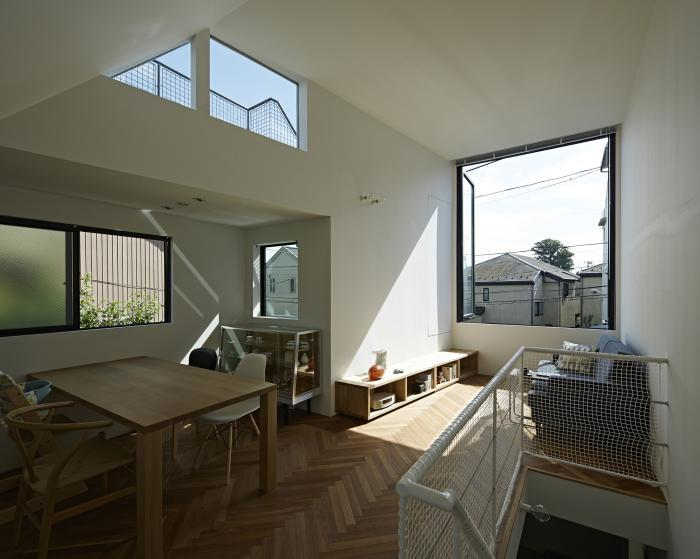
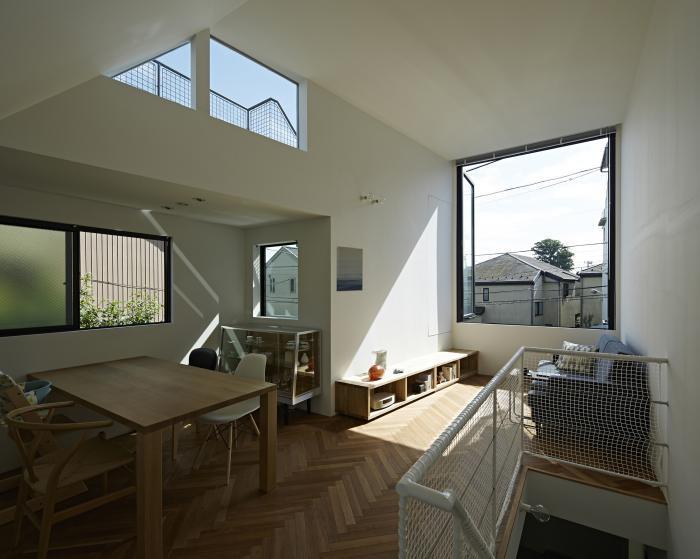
+ wall art (350, 269)
